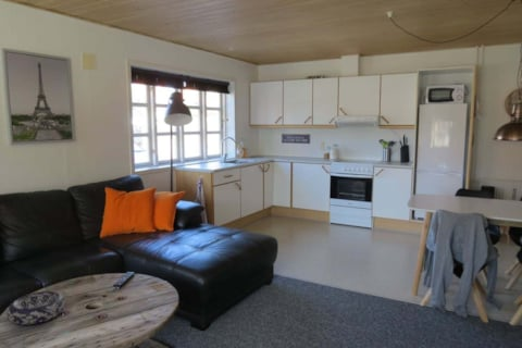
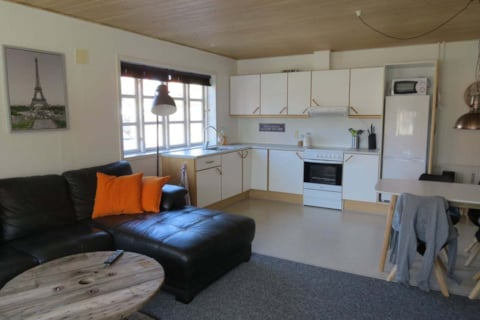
- decorative bowl (36, 307)
